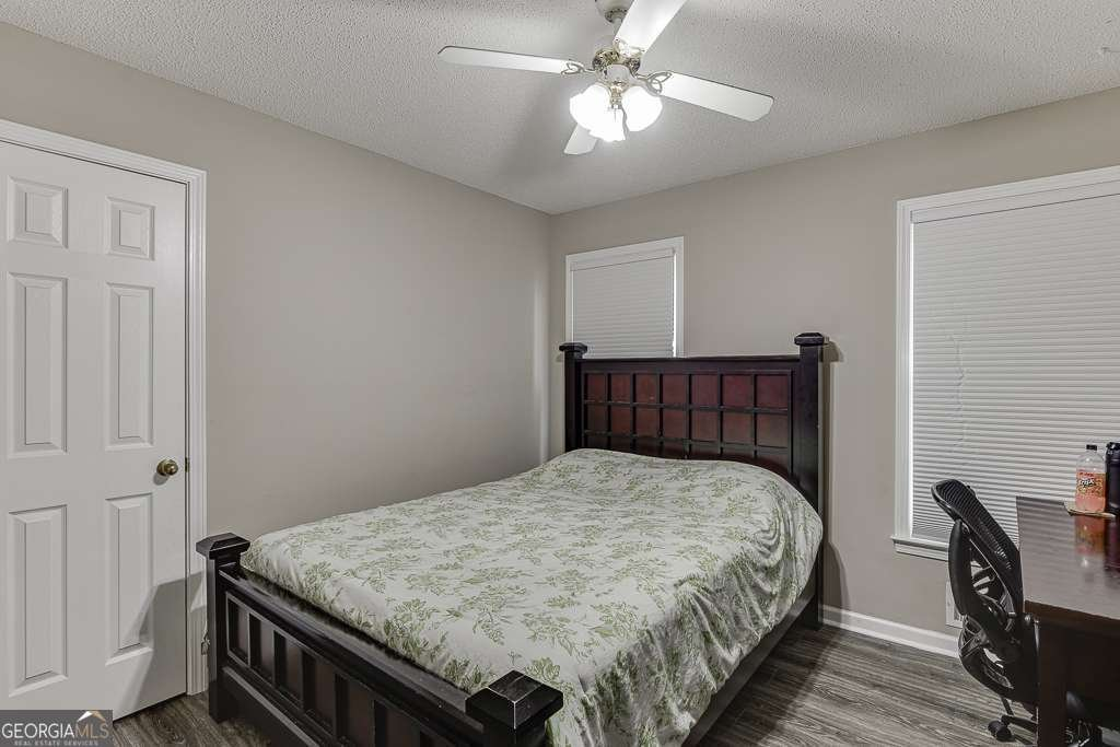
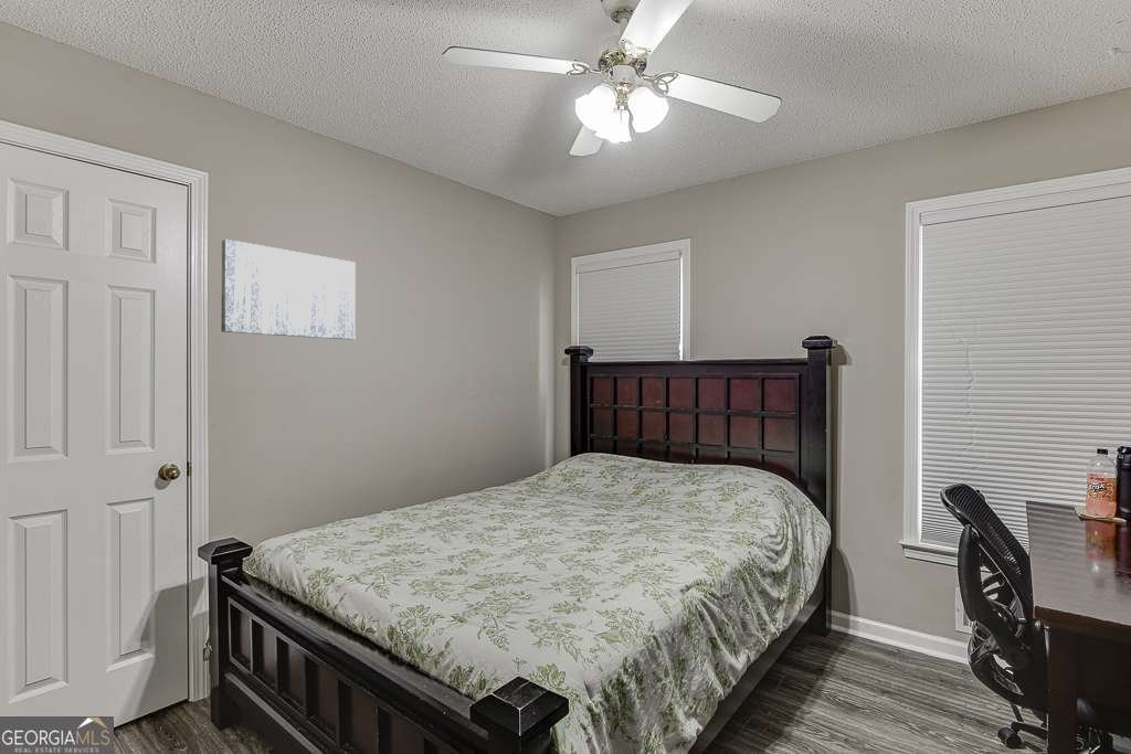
+ wall art (294, 294)
